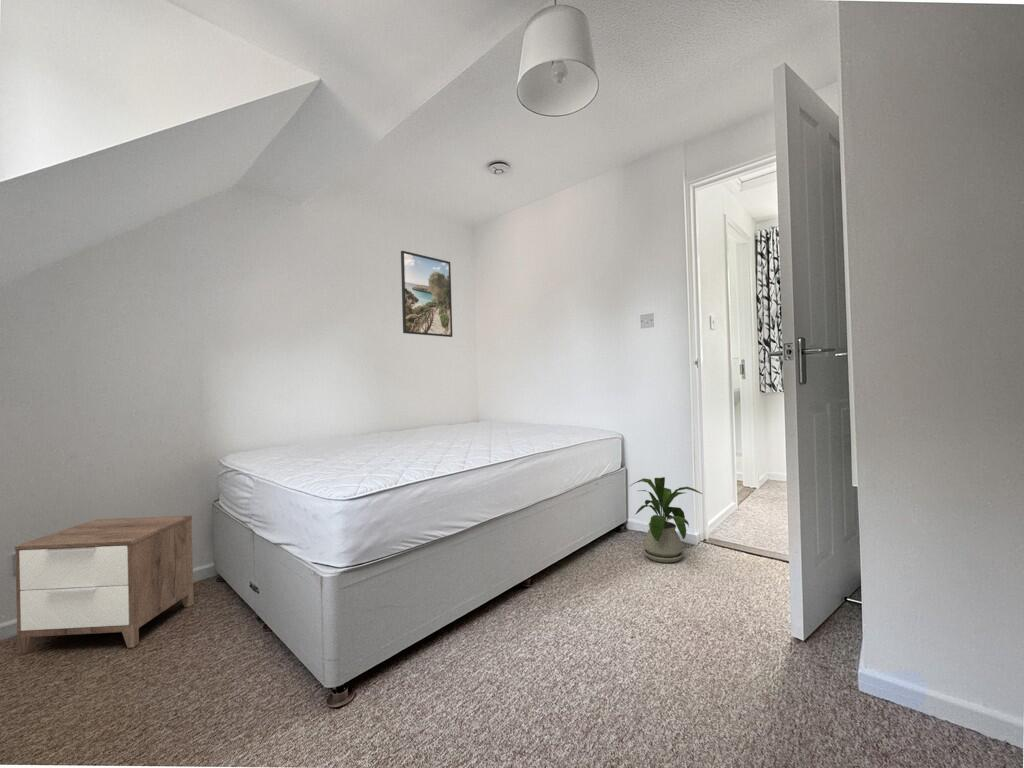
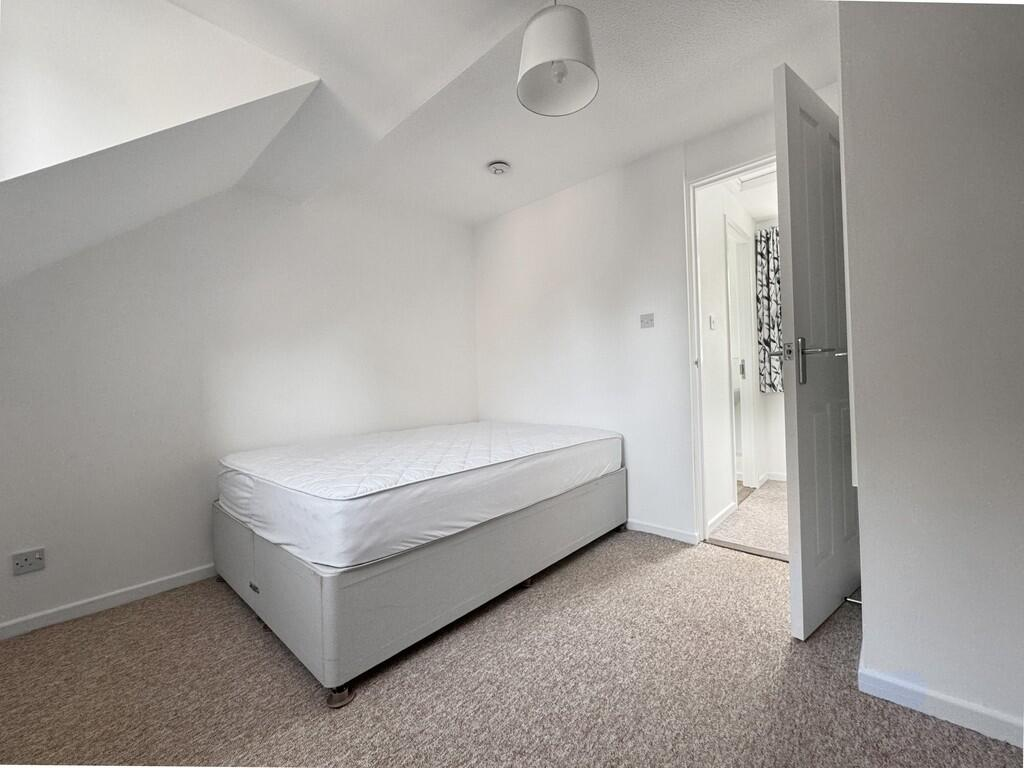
- house plant (667, 512)
- nightstand (112, 577)
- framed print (427, 295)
